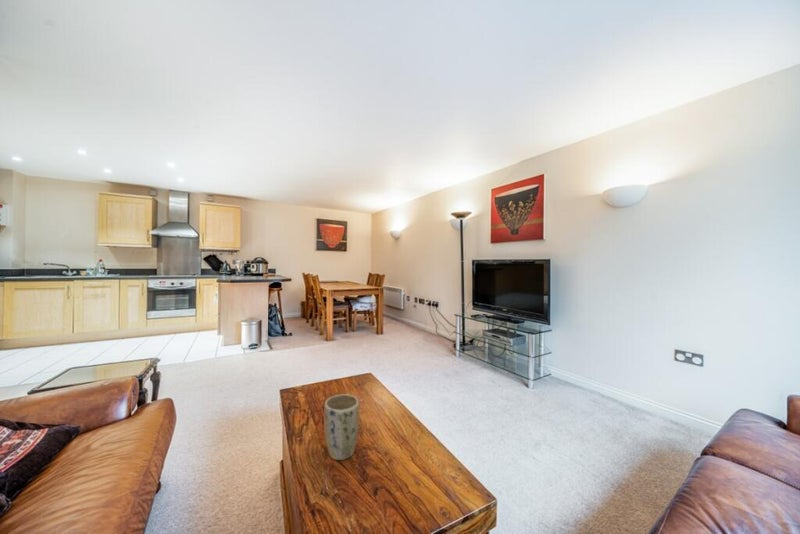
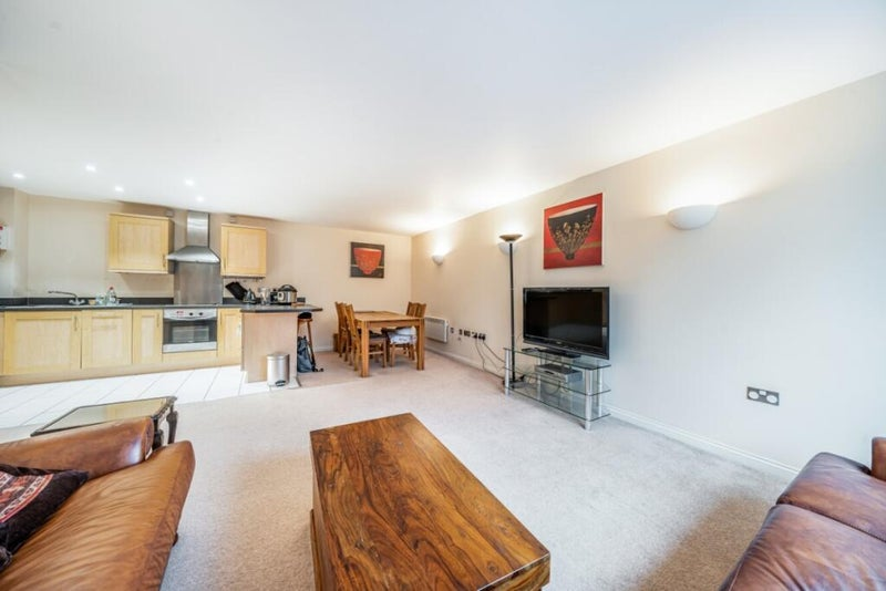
- plant pot (341, 426)
